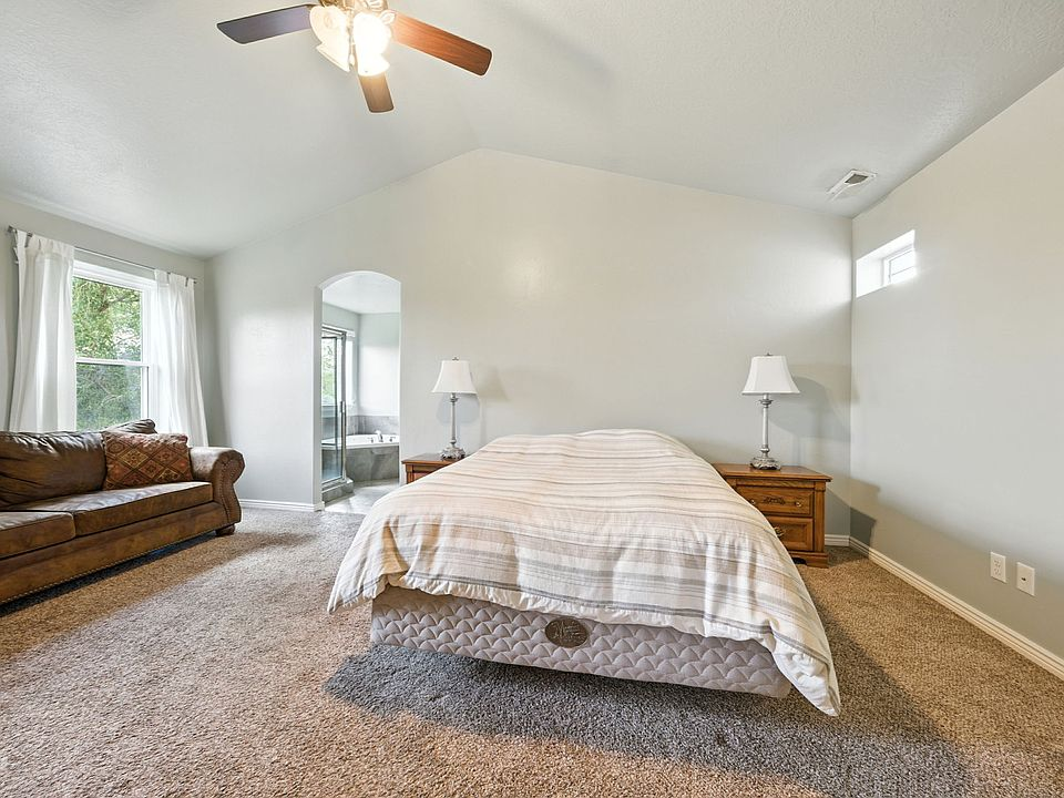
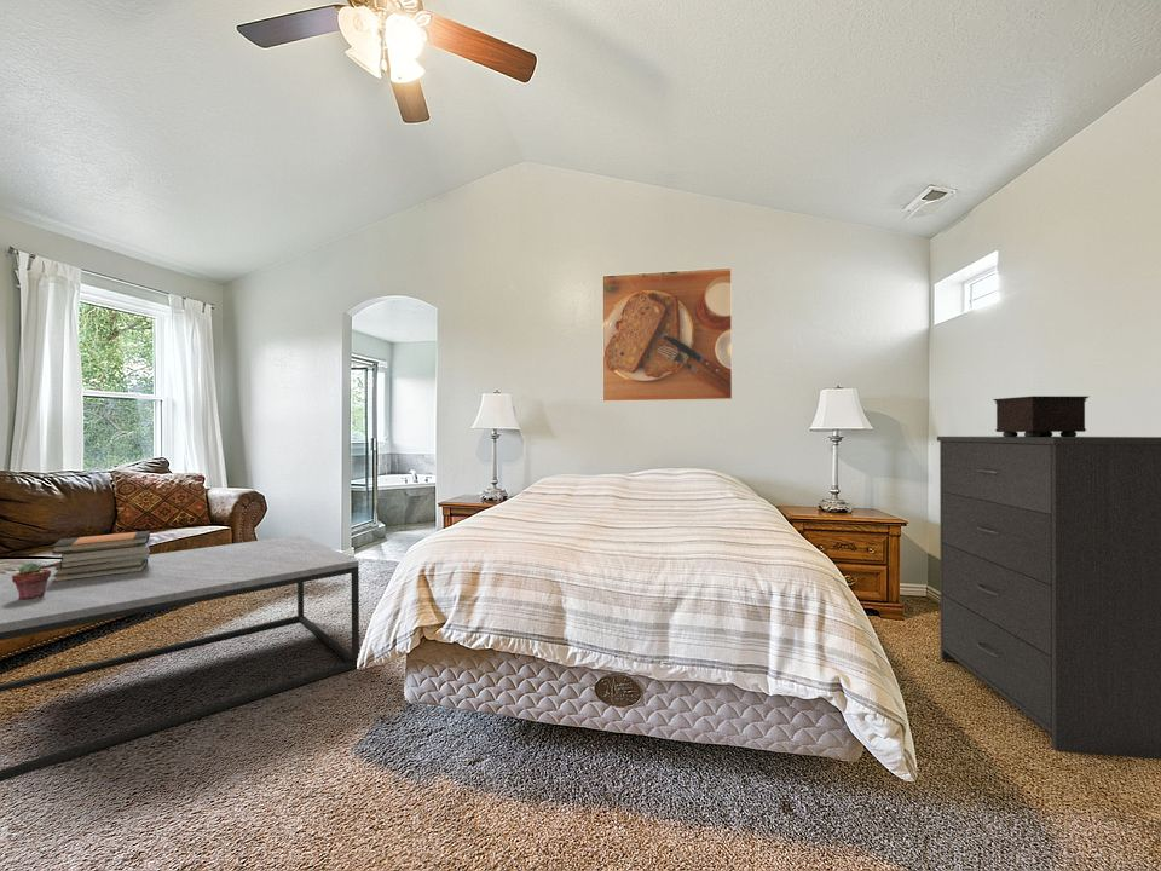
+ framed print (665, 336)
+ book stack (104, 554)
+ coffee table (175, 606)
+ potted succulent (31, 578)
+ nightstand (1038, 416)
+ dresser (1039, 569)
